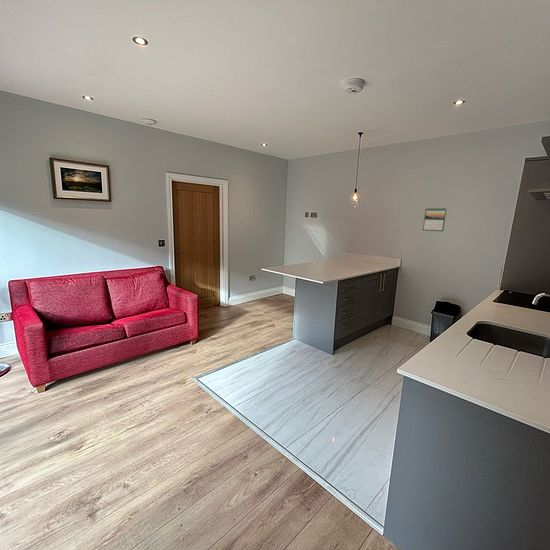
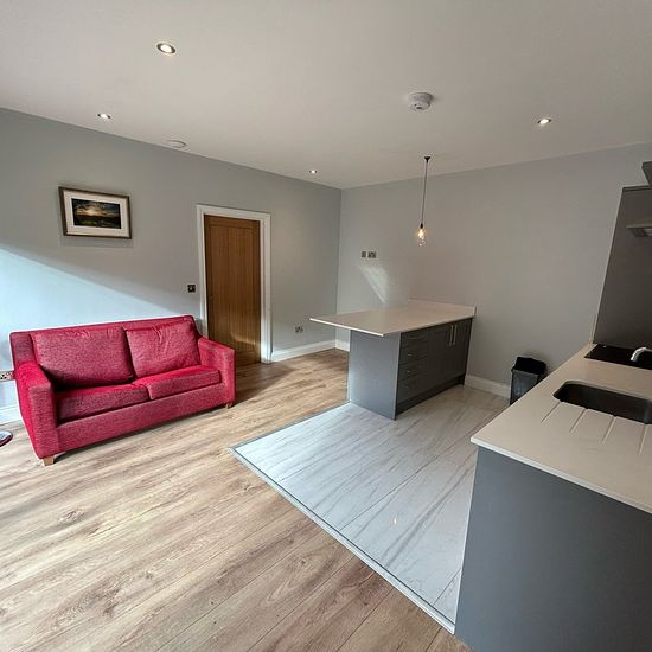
- calendar (434, 219)
